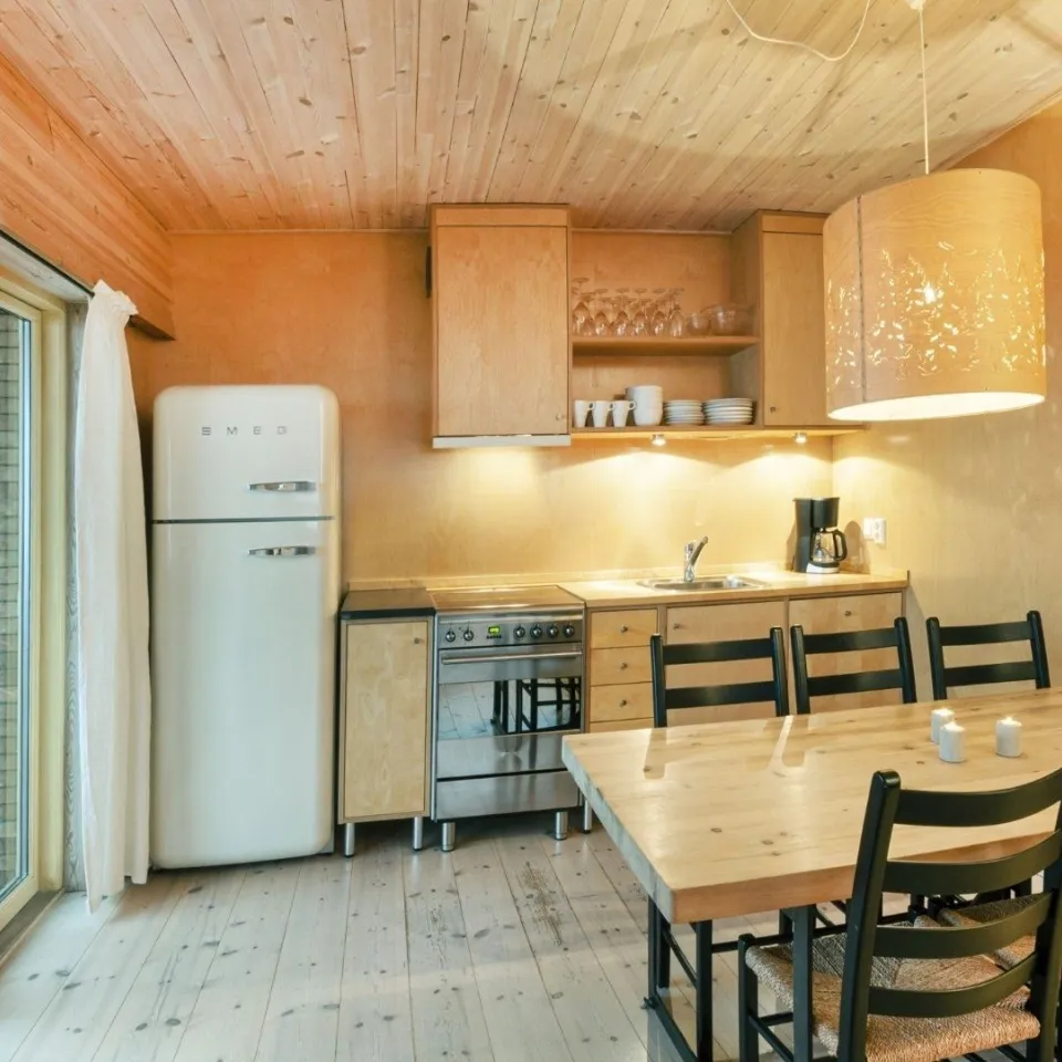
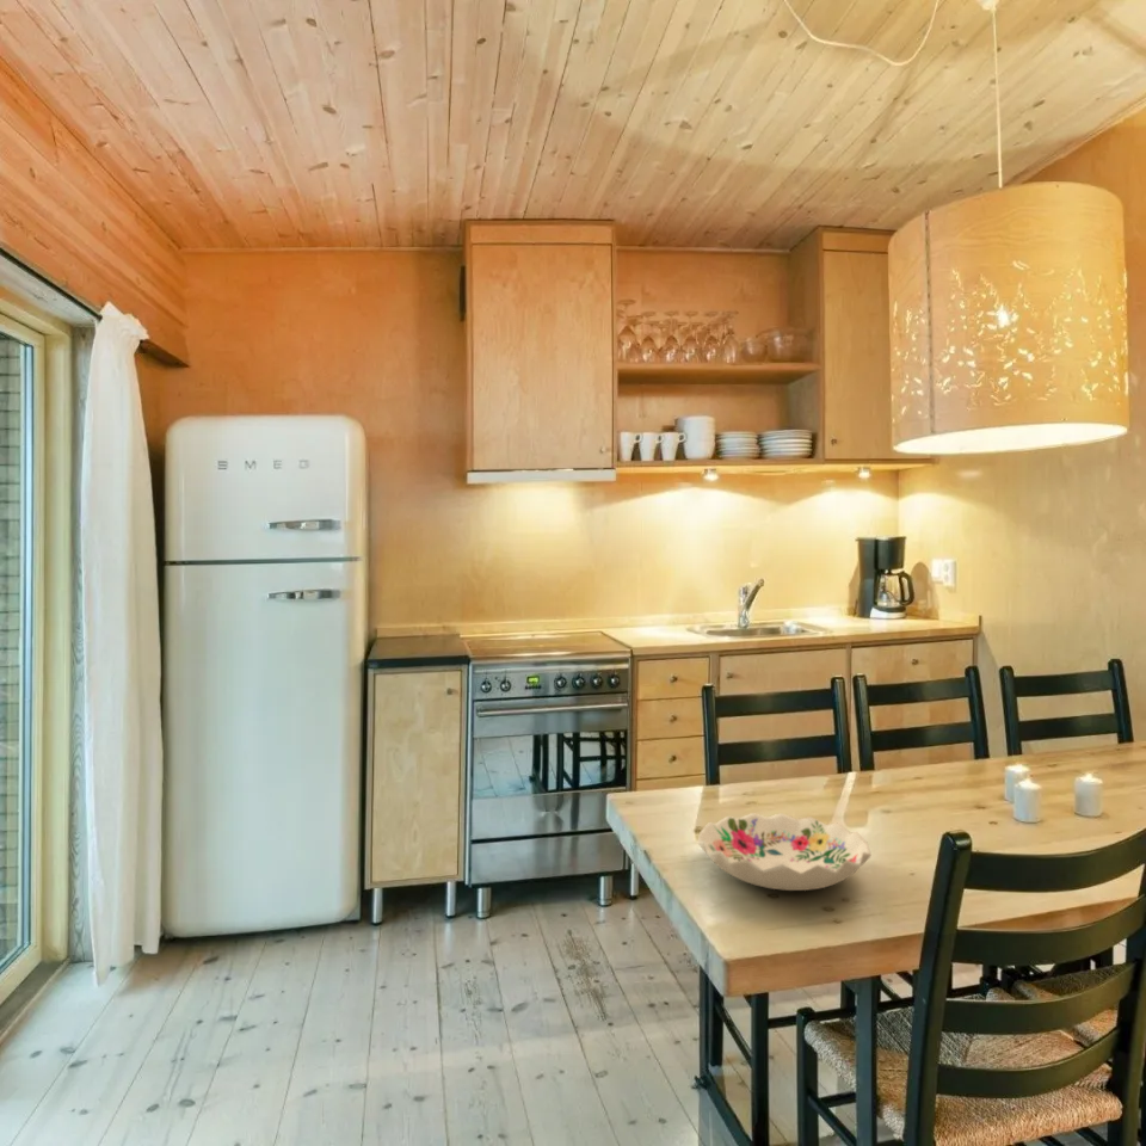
+ decorative bowl (782, 856)
